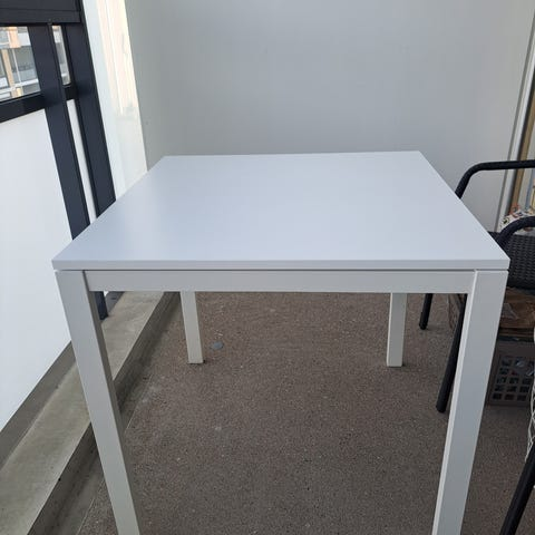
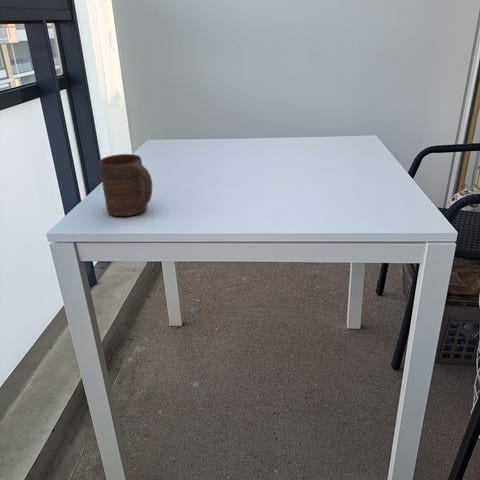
+ cup (129, 185)
